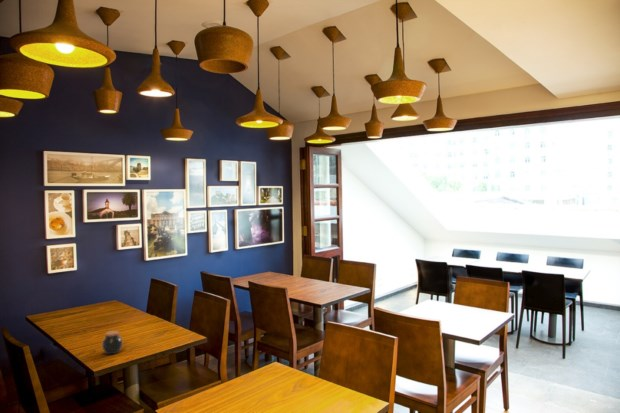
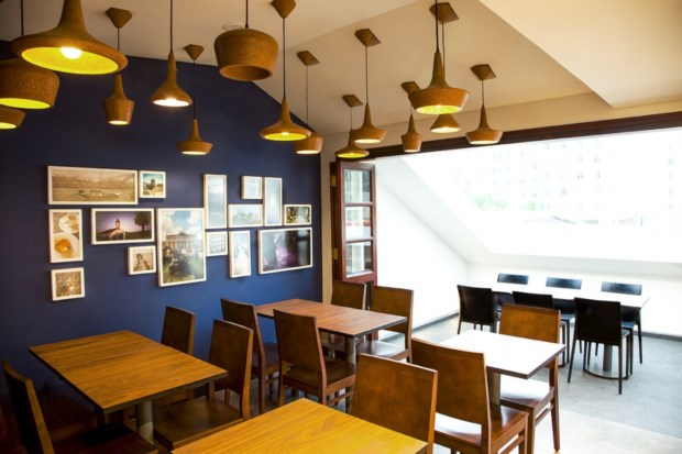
- jar (112, 342)
